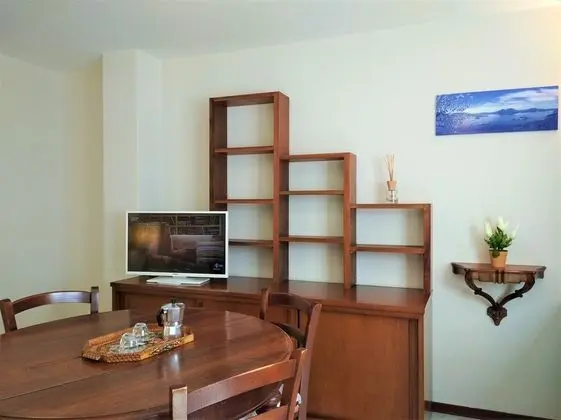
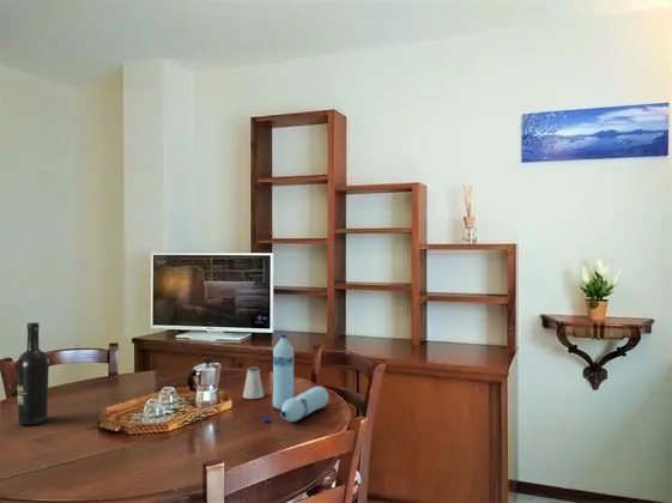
+ saltshaker (253, 381)
+ water bottle (292, 375)
+ wine bottle (32, 371)
